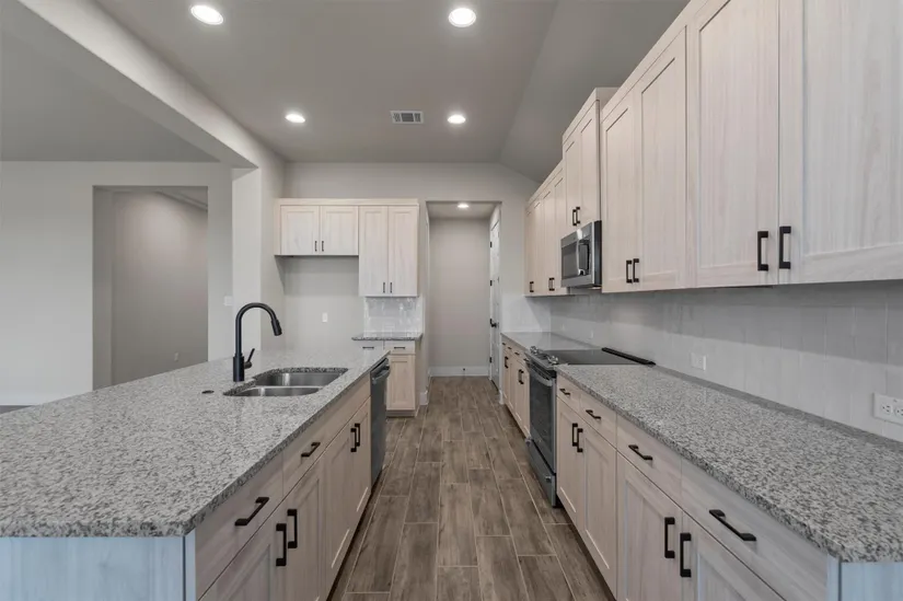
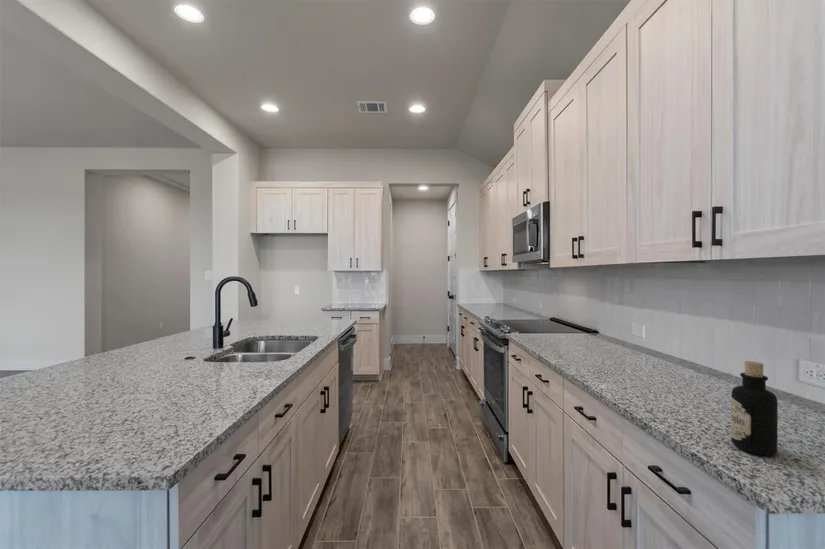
+ bottle (753, 405)
